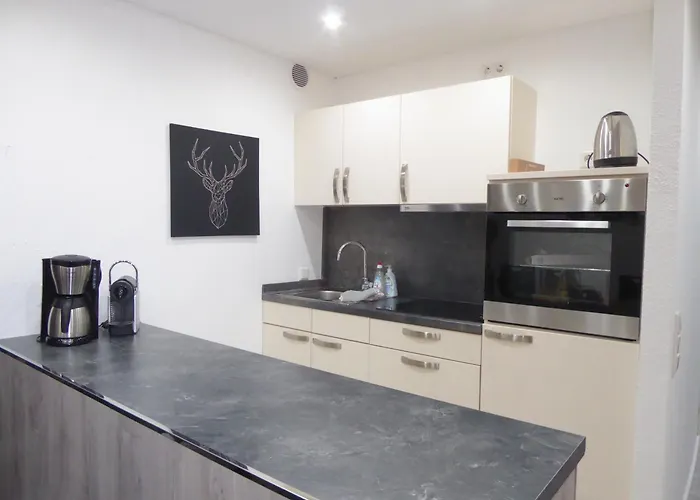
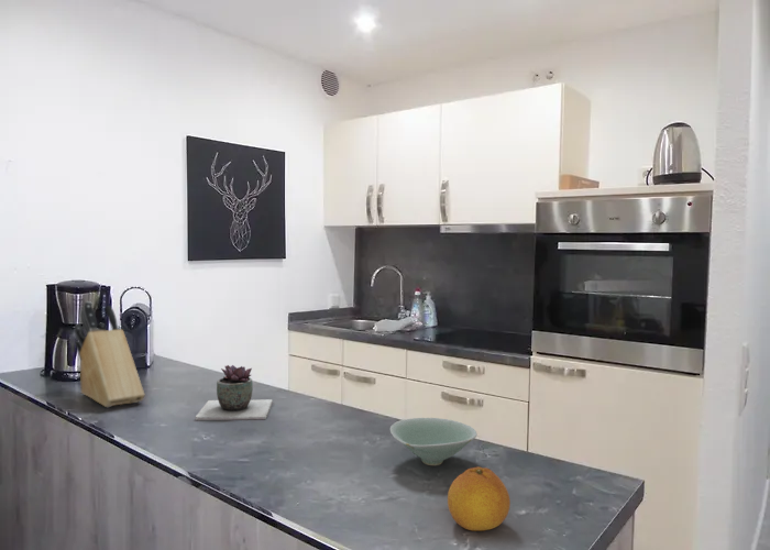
+ bowl (431, 446)
+ knife block (107, 350)
+ succulent plant (235, 387)
+ fruit (479, 496)
